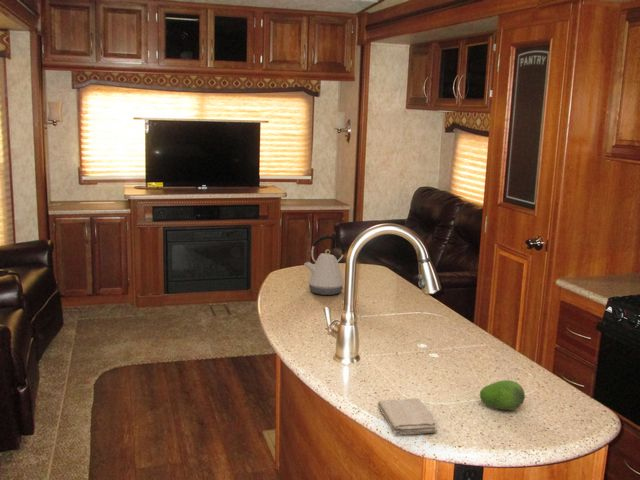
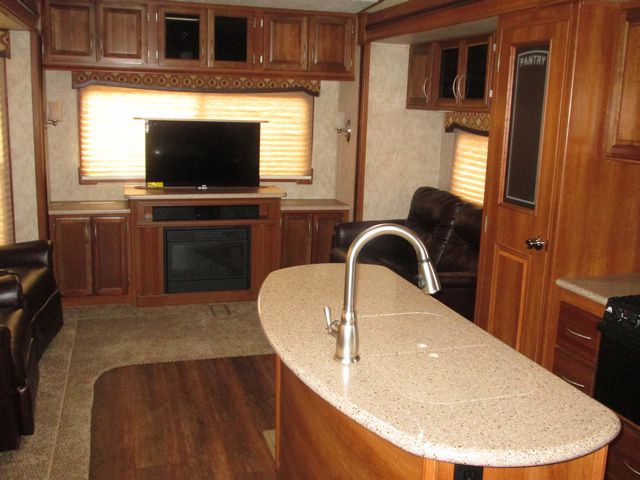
- washcloth (406, 414)
- fruit (502, 394)
- kettle (325, 263)
